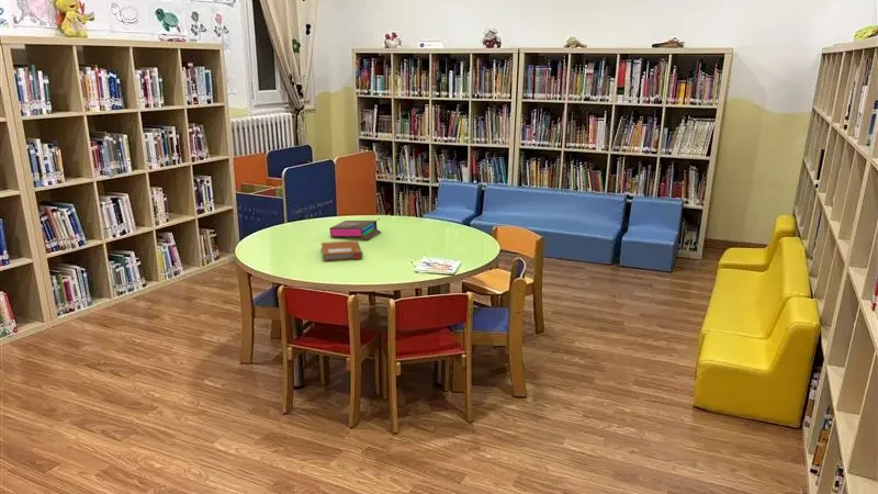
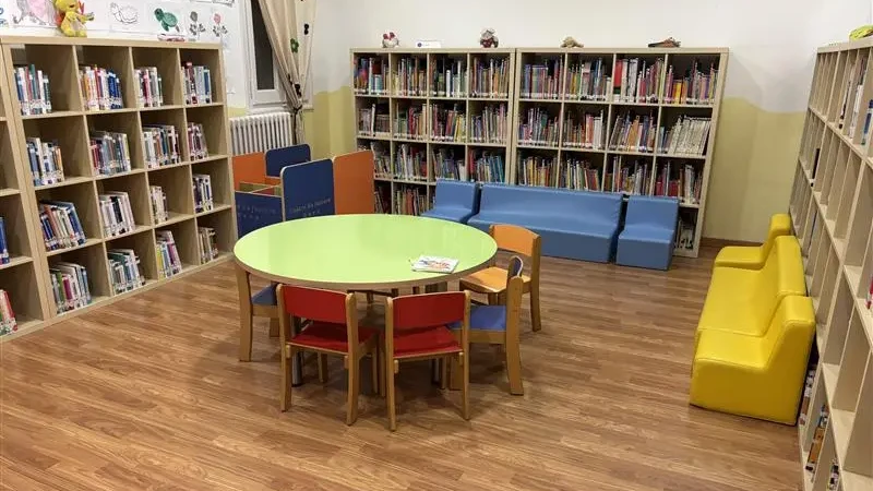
- notebook (341, 250)
- book (354, 227)
